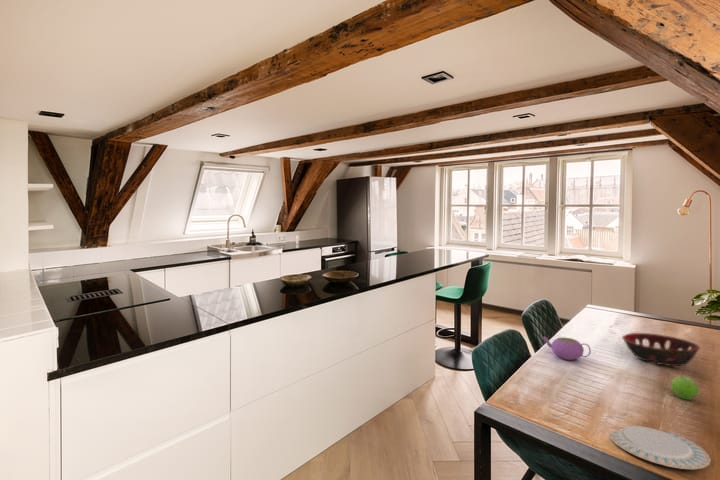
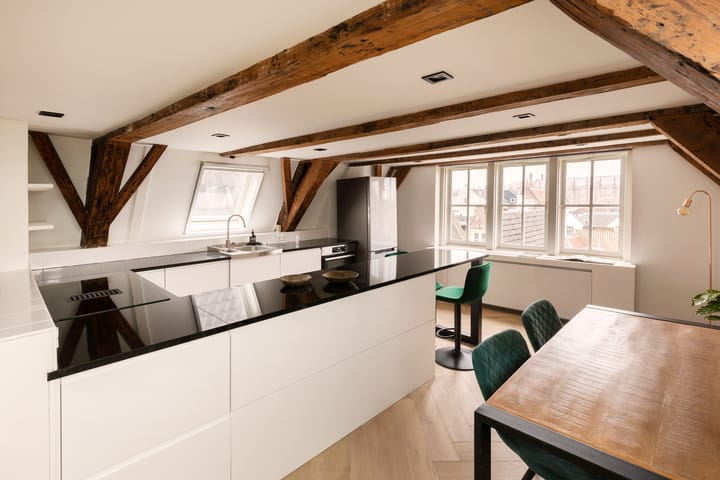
- decorative bowl (658, 350)
- teapot (565, 348)
- fruit (684, 388)
- chinaware (654, 441)
